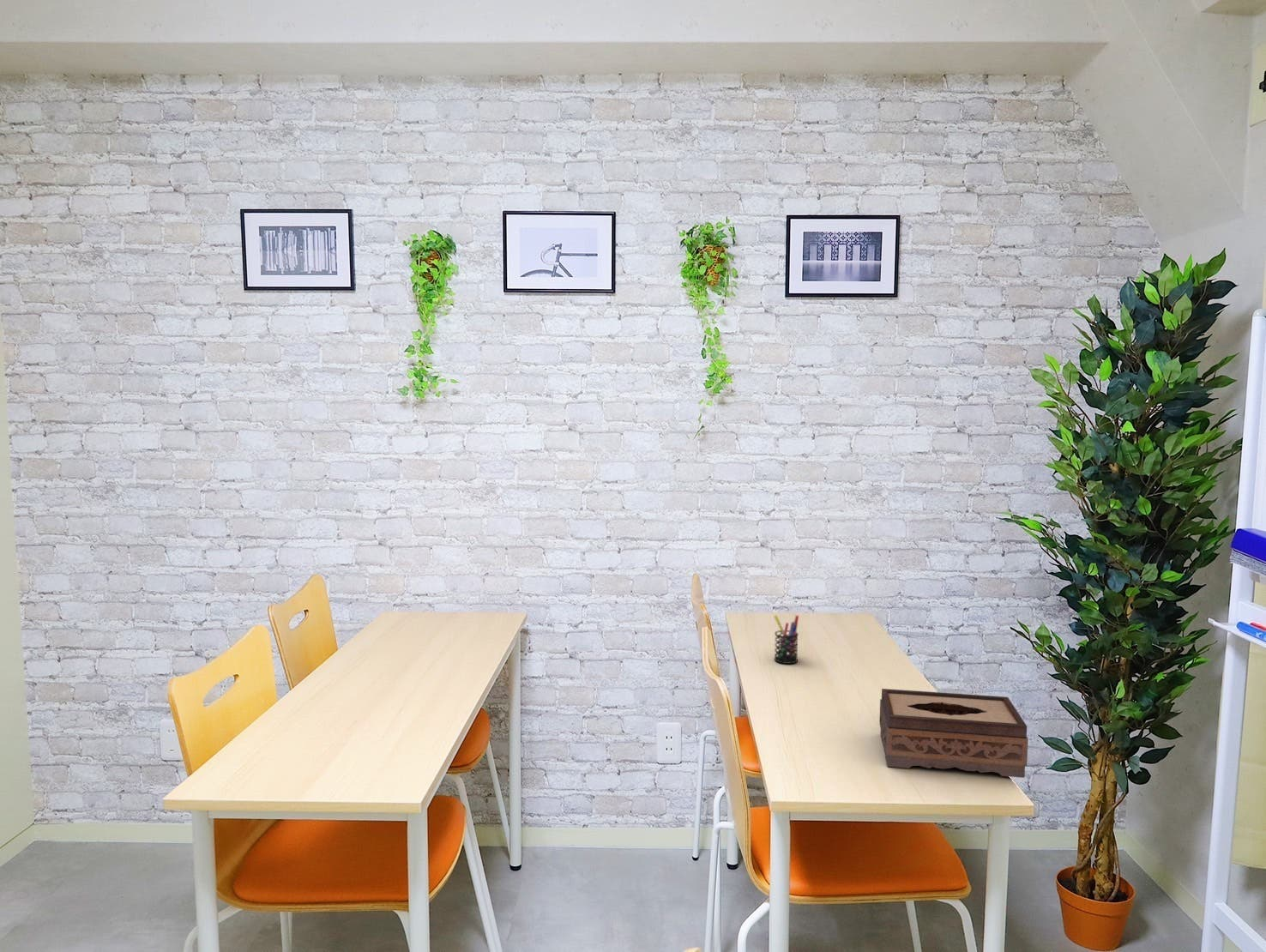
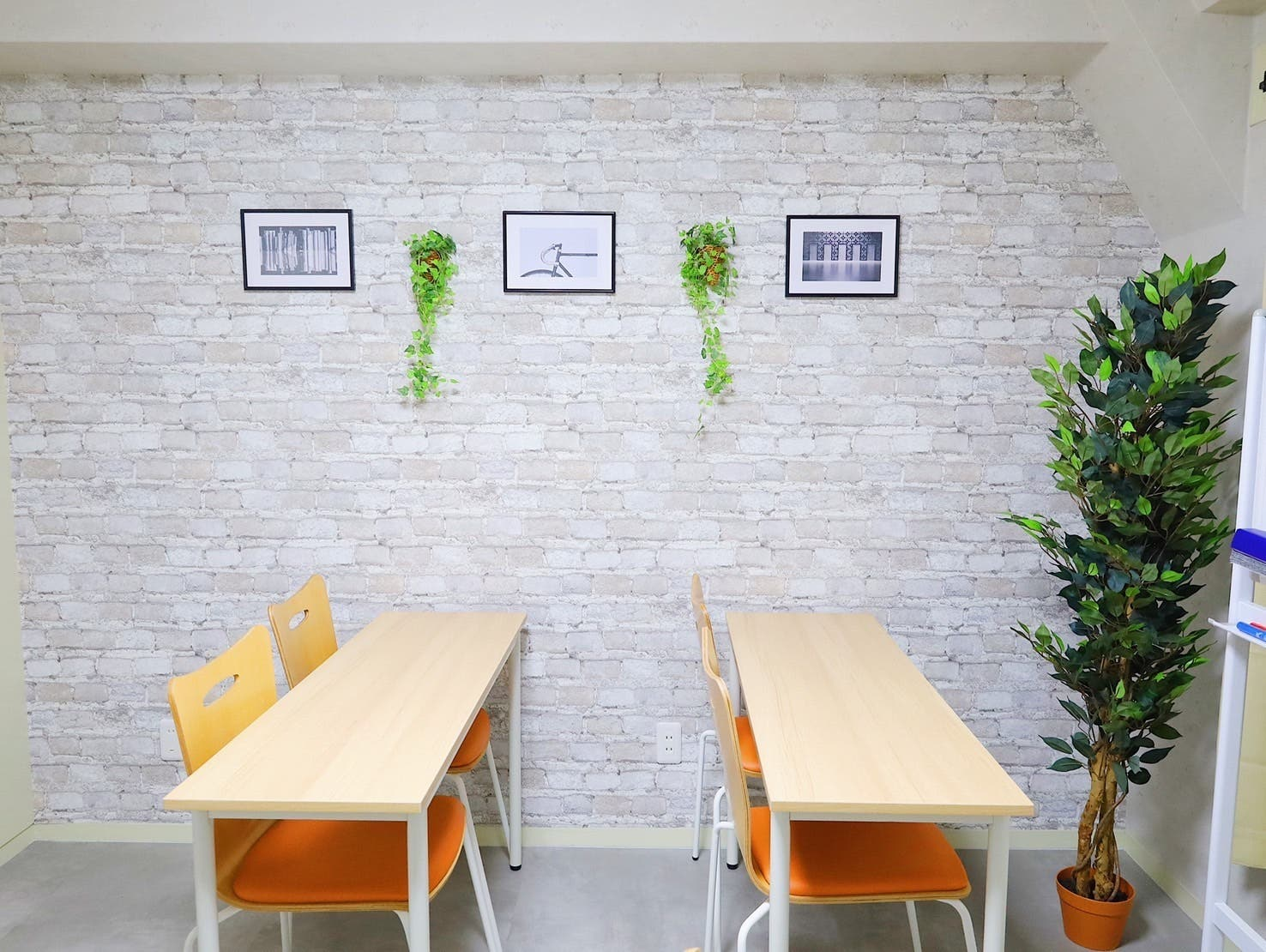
- pen holder (789, 636)
- tissue box (949, 730)
